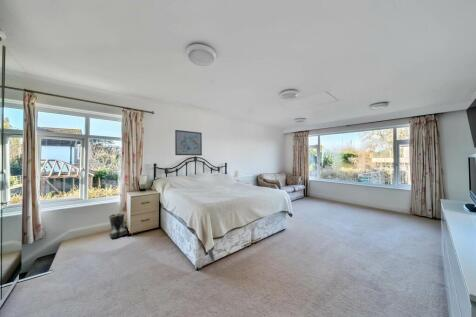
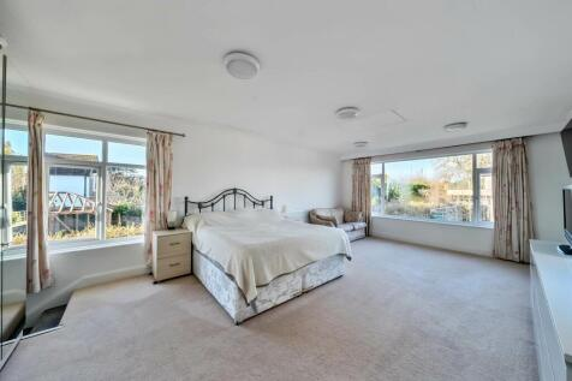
- boots (117, 224)
- wall art (189, 143)
